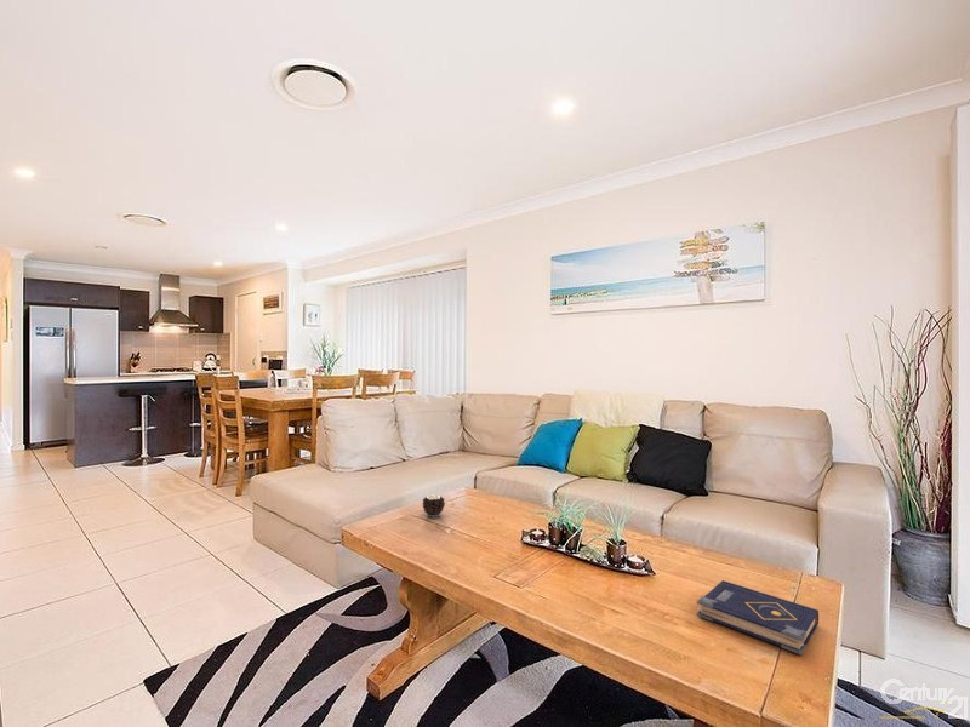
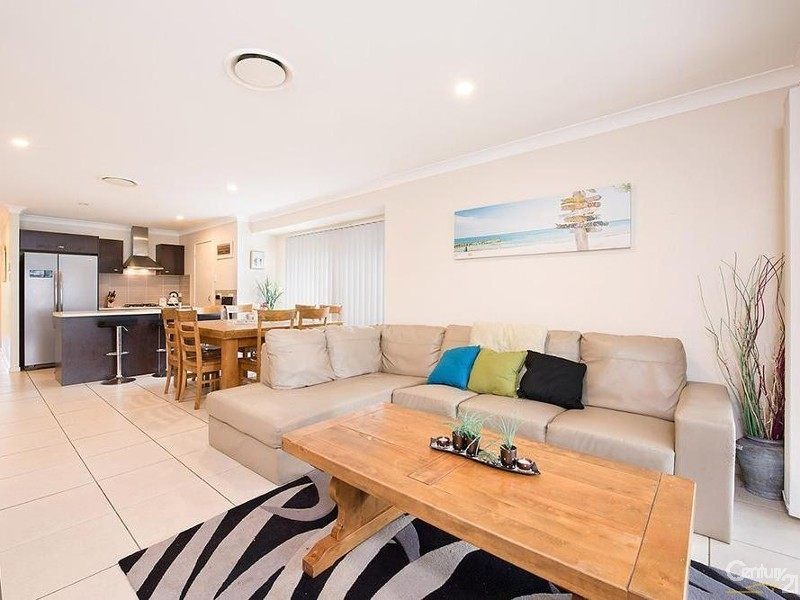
- book (757, 612)
- candle (433, 504)
